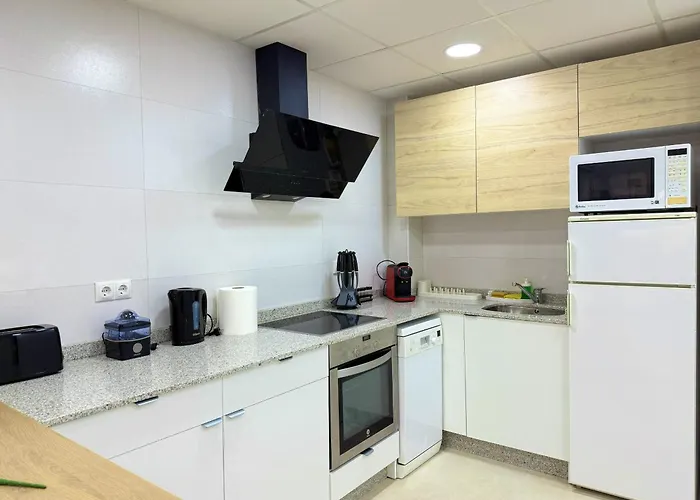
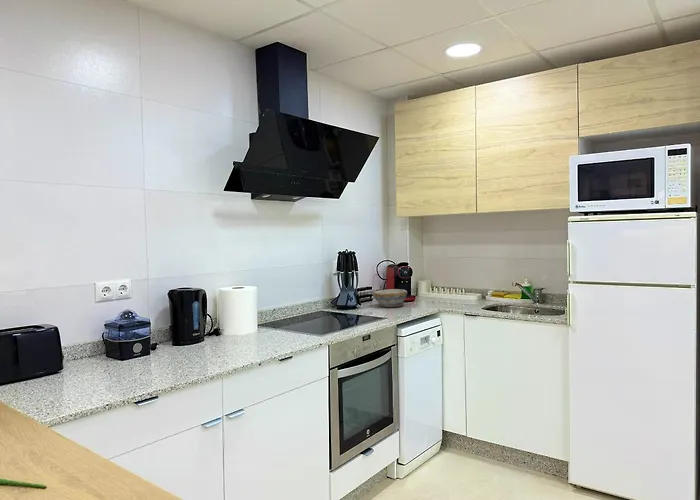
+ bowl (390, 298)
